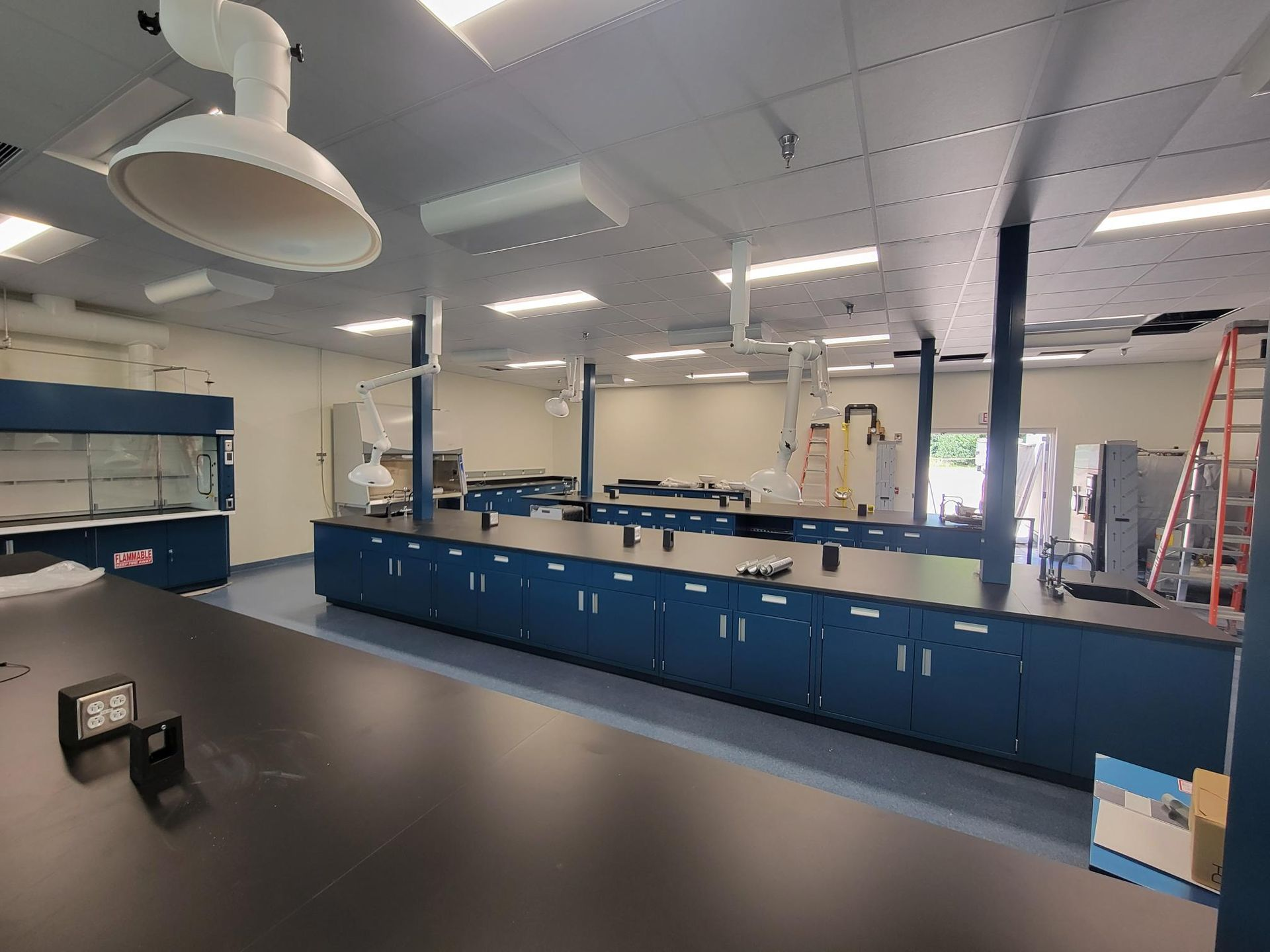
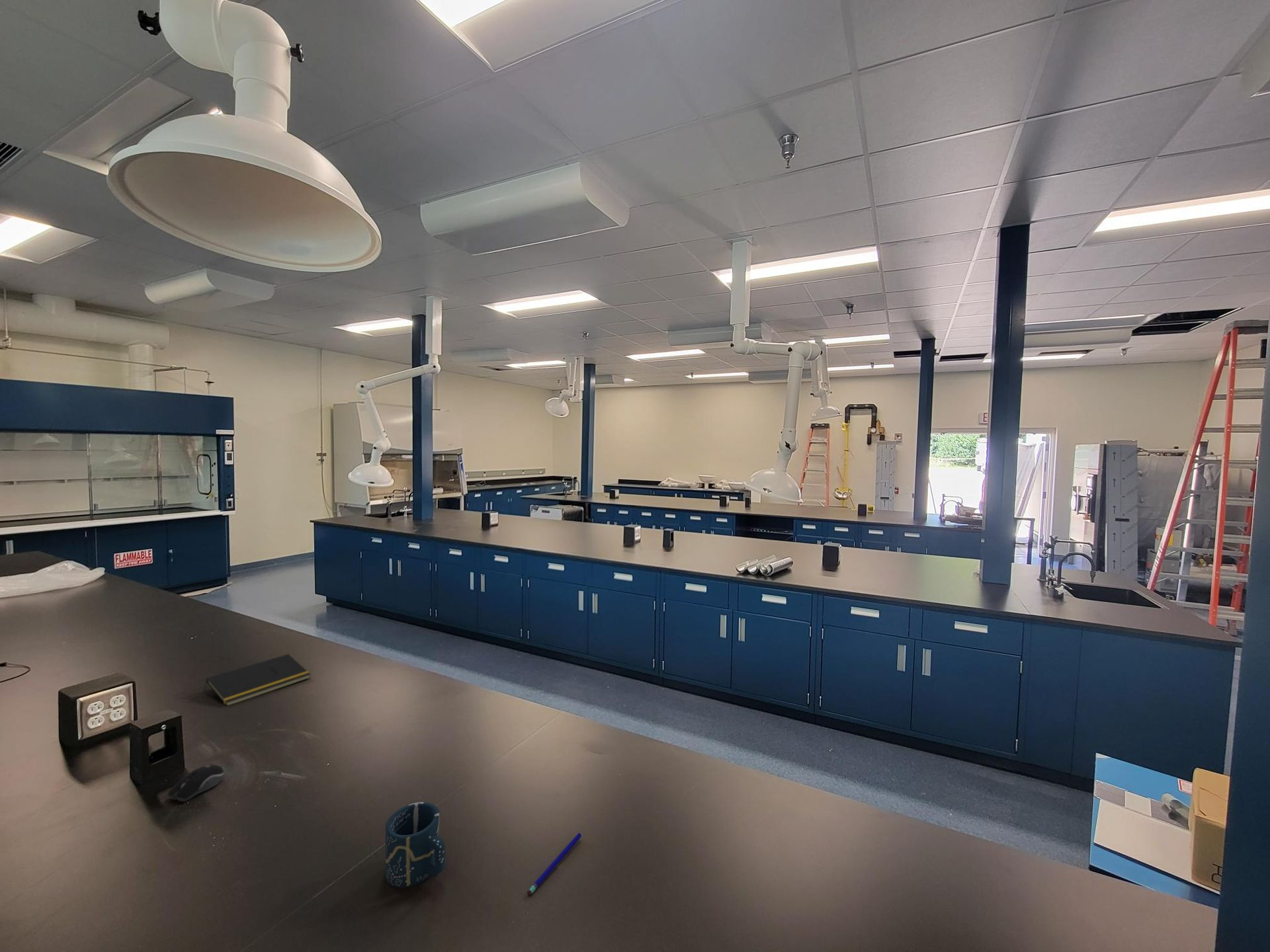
+ notepad (260, 678)
+ computer mouse (198, 779)
+ pen (556, 862)
+ cup (418, 846)
